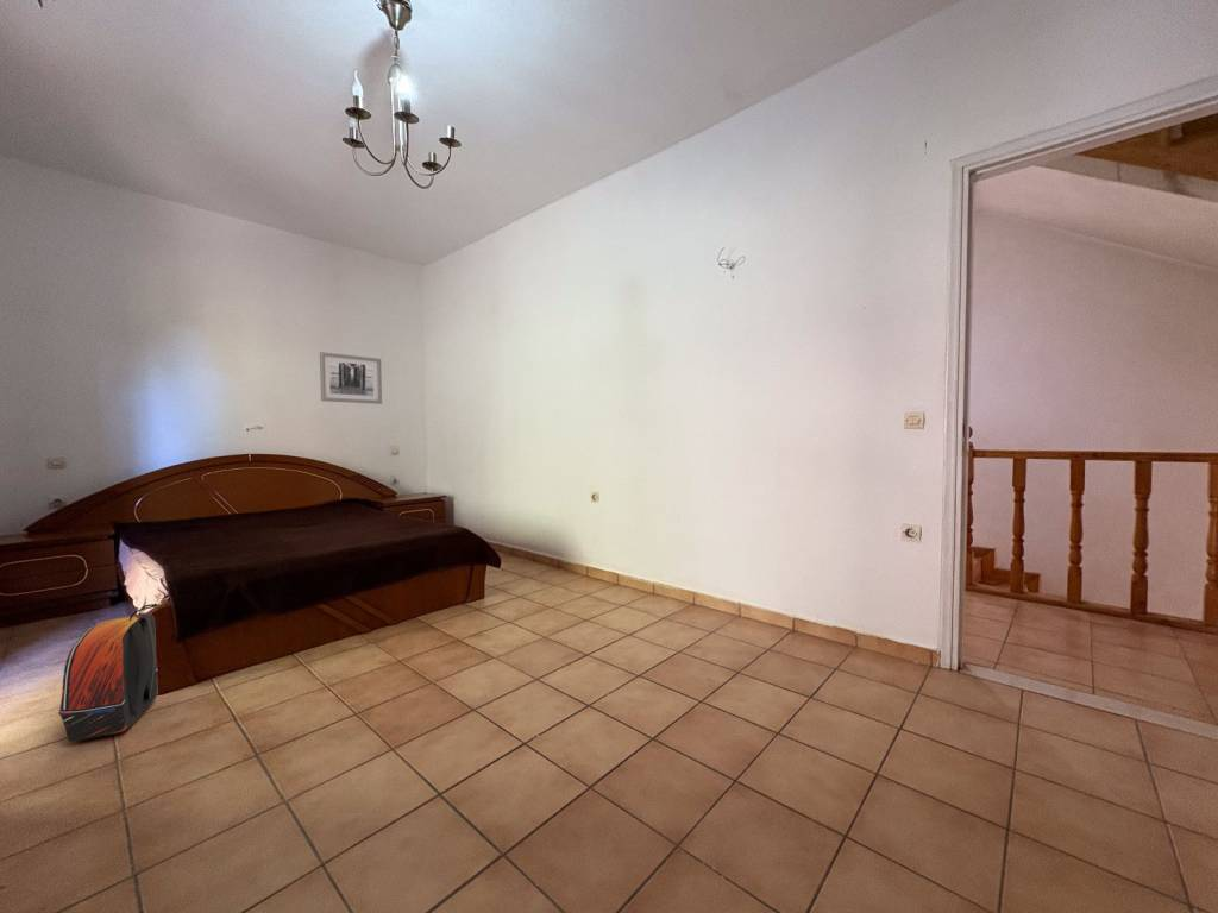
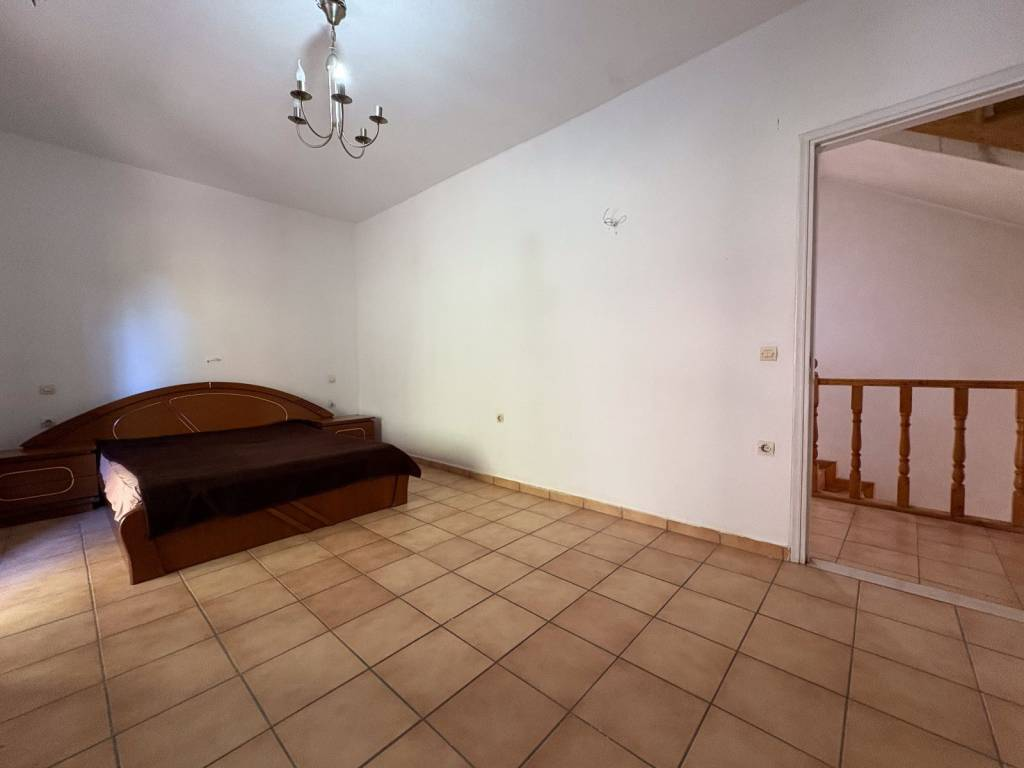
- backpack (117, 666)
- wall art (352, 378)
